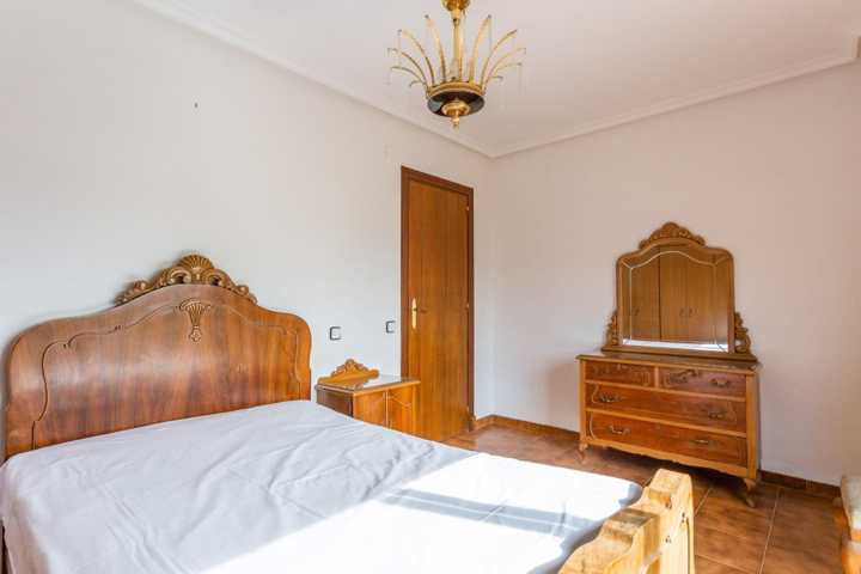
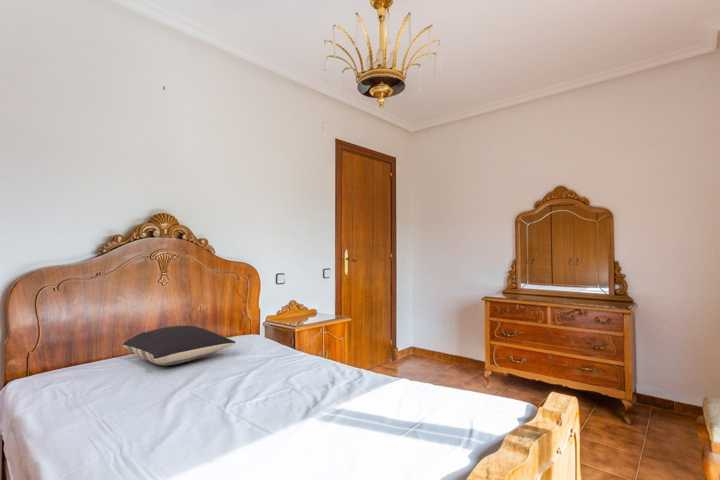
+ pillow (179, 343)
